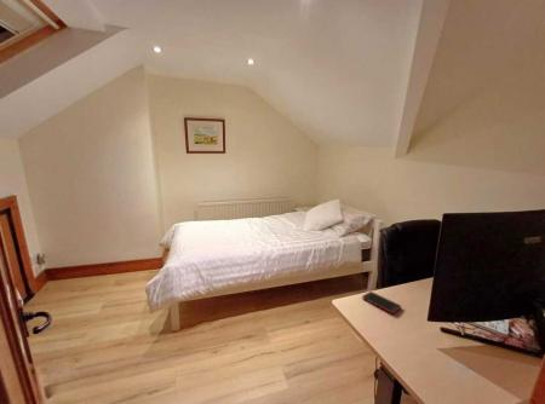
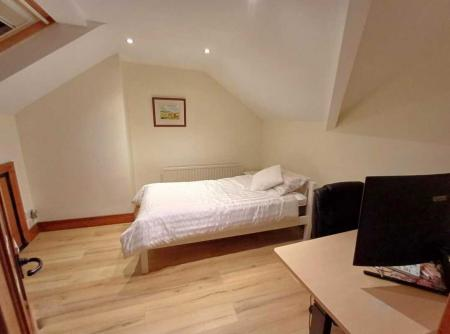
- cell phone (380, 301)
